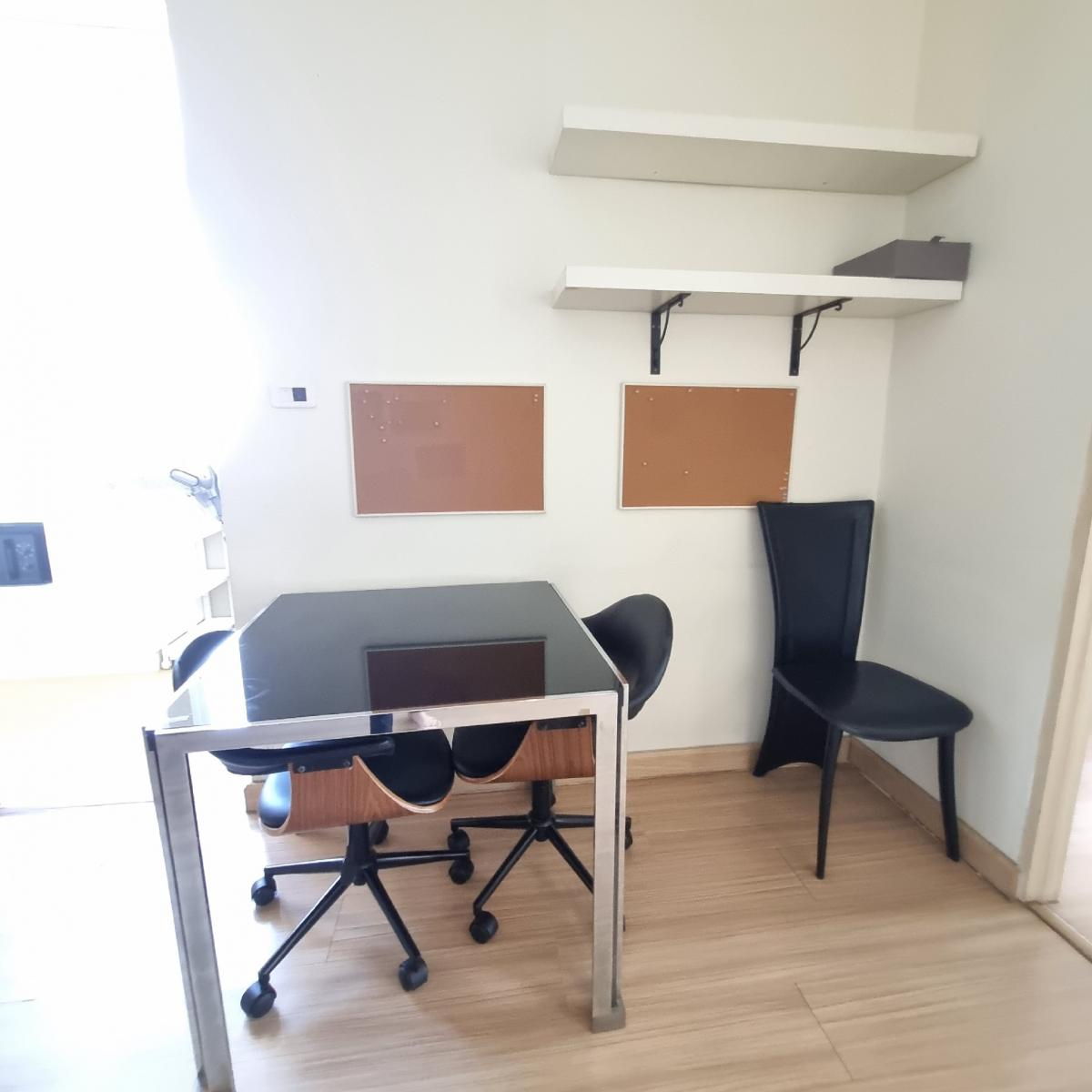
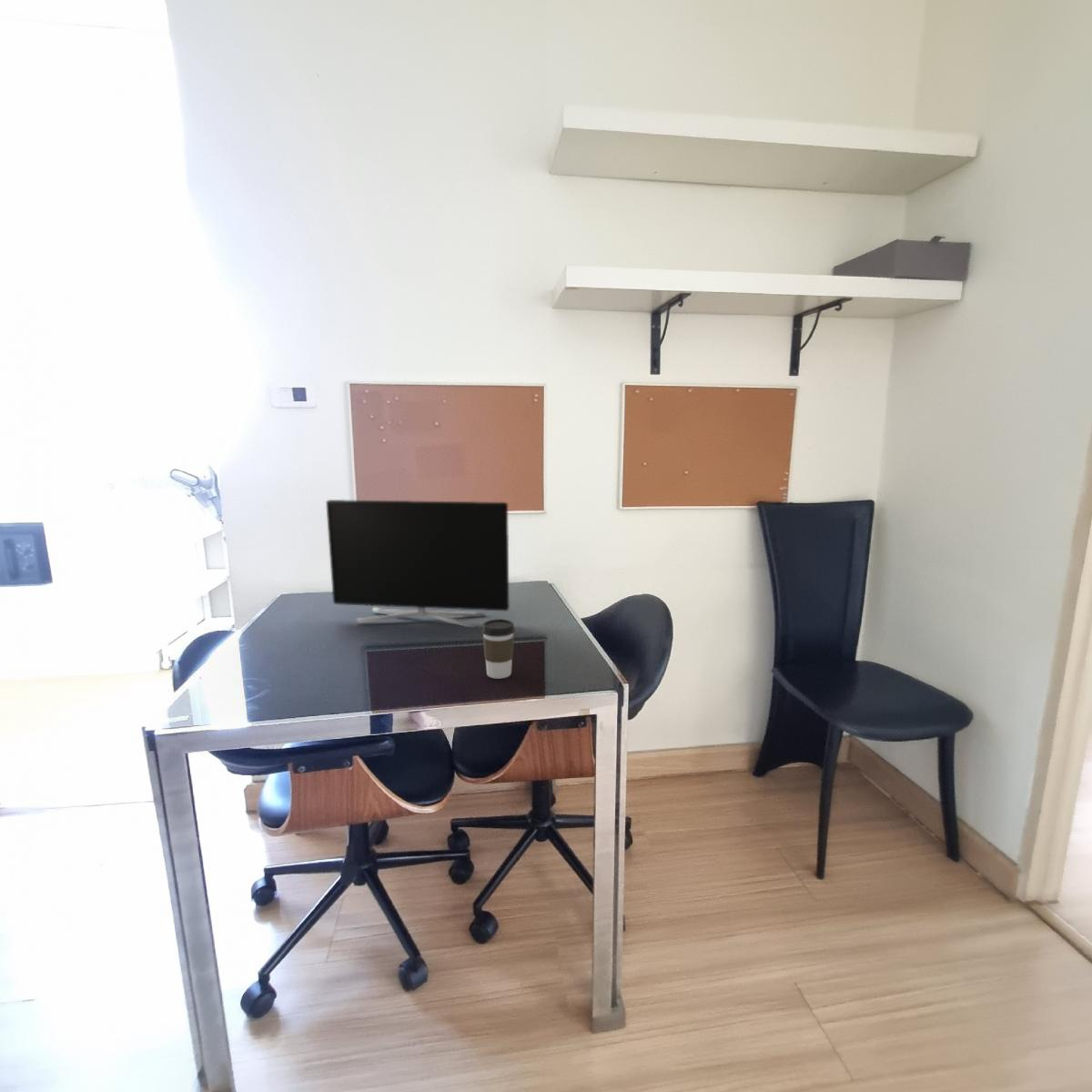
+ coffee cup (499, 649)
+ monitor (419, 561)
